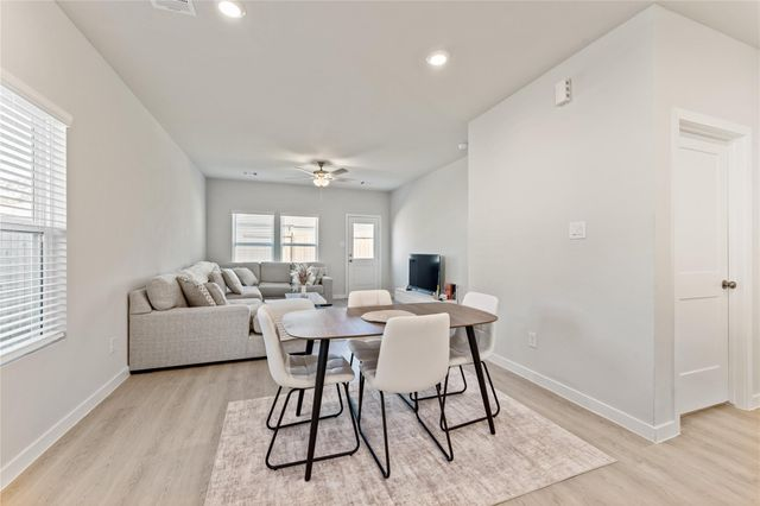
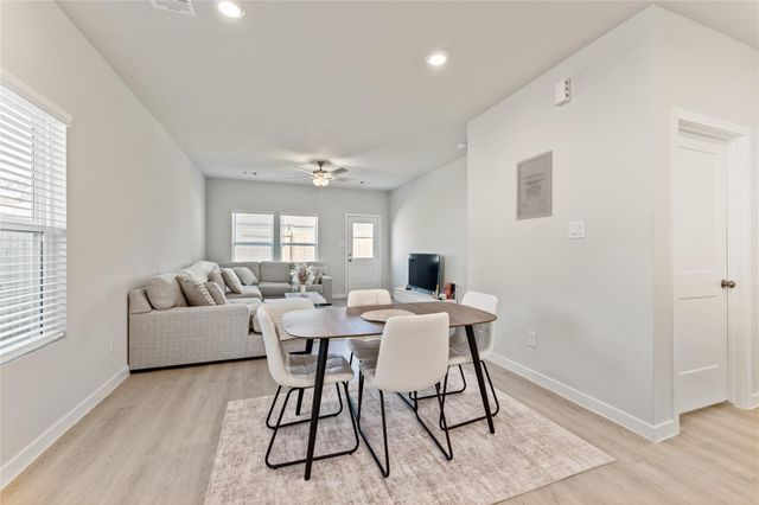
+ wall art (532, 187)
